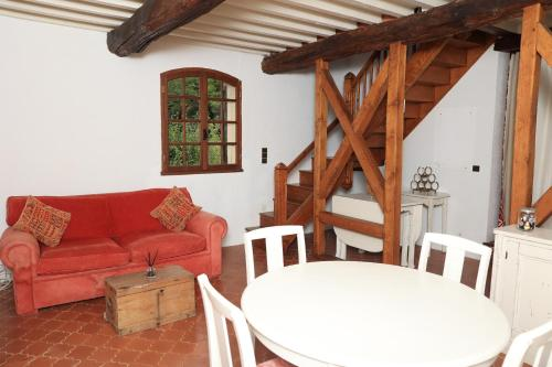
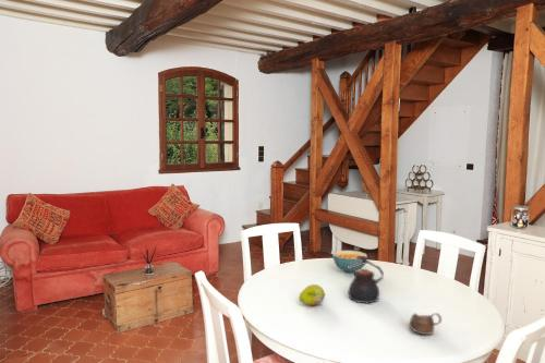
+ cereal bowl (349, 263)
+ teapot (364, 278)
+ fruit (312, 294)
+ cup (423, 322)
